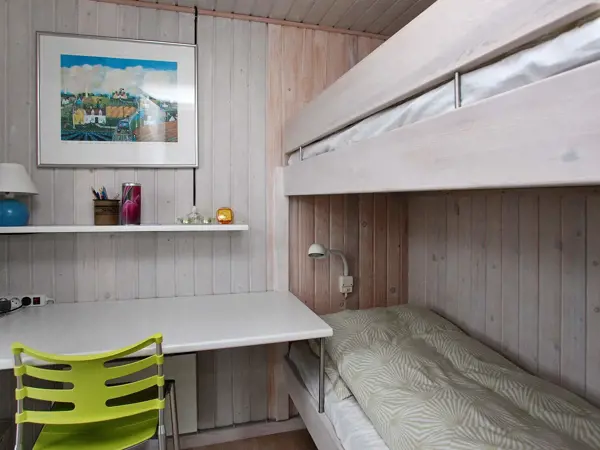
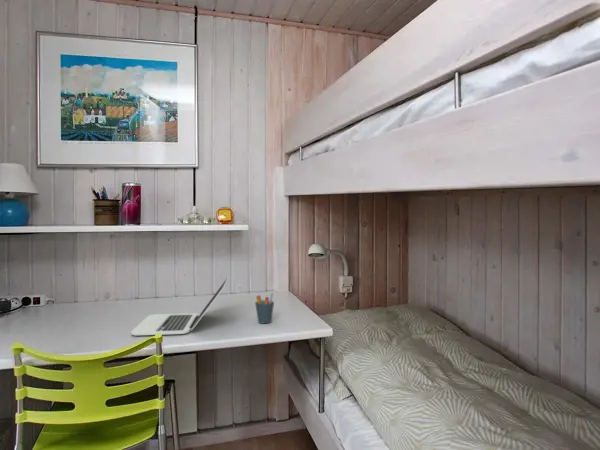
+ pen holder (264, 306)
+ laptop (184, 313)
